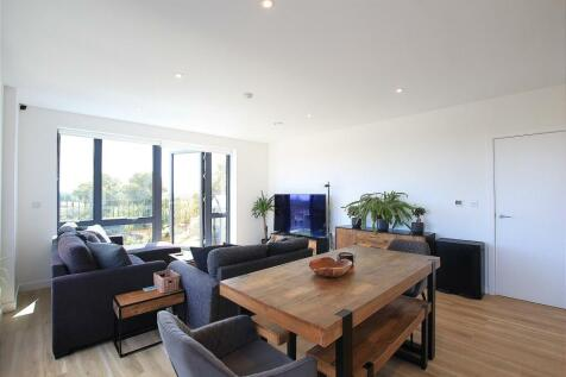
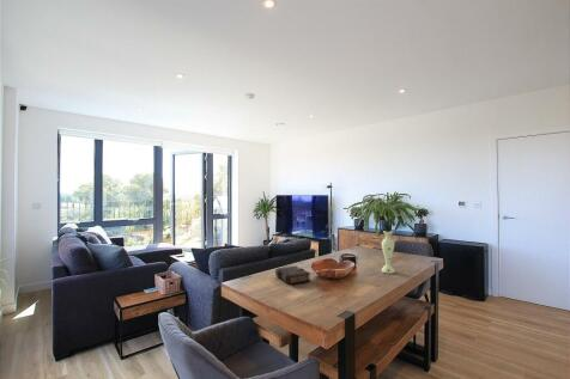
+ vase (388, 245)
+ book (295, 275)
